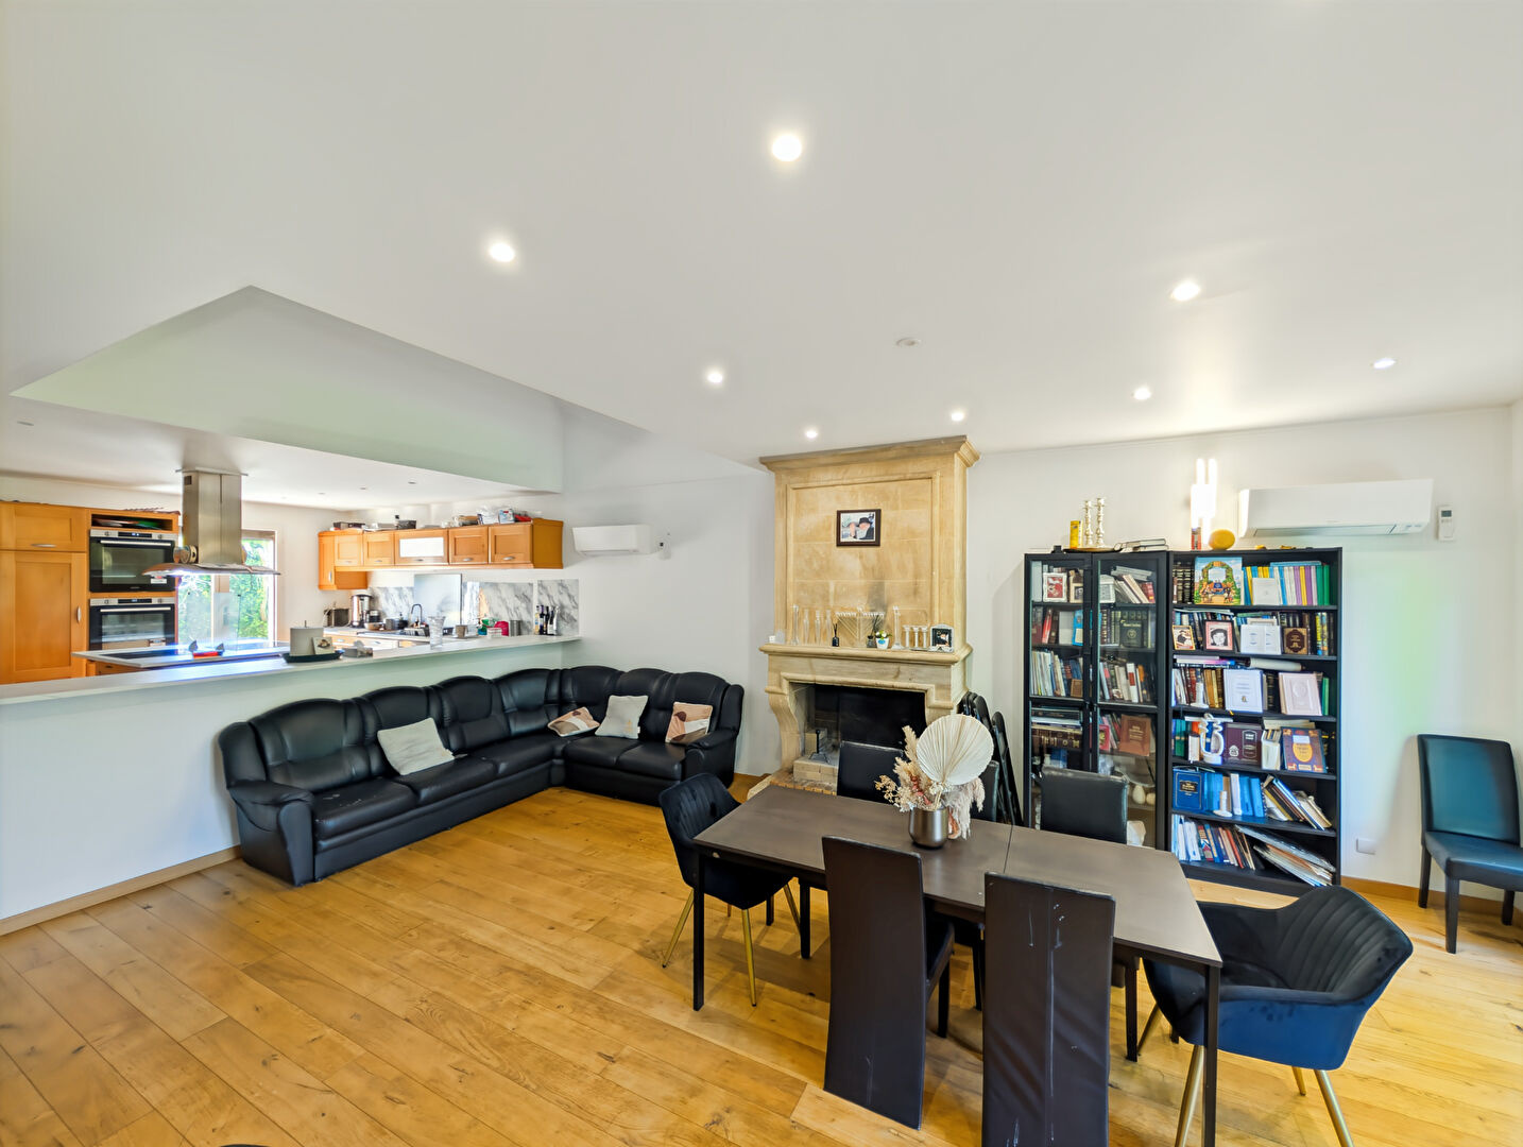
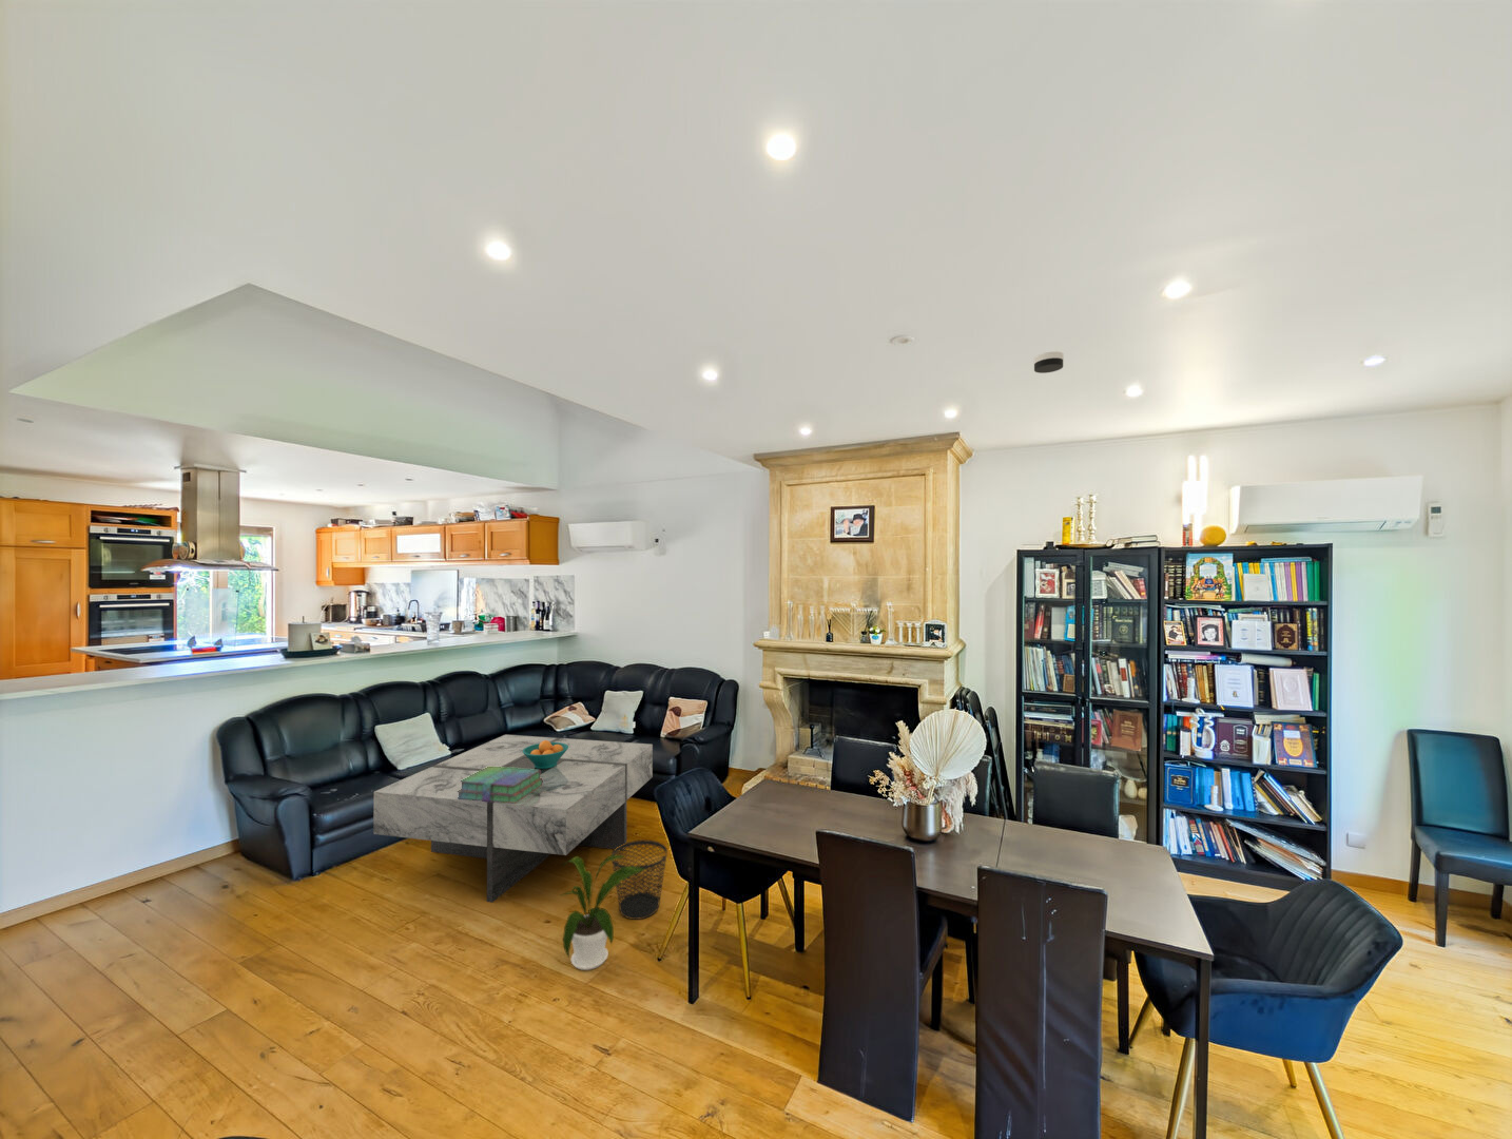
+ coffee table (529, 806)
+ fruit bowl (545, 753)
+ stack of books (501, 782)
+ smoke detector (1048, 361)
+ wastebasket (639, 881)
+ house plant (595, 904)
